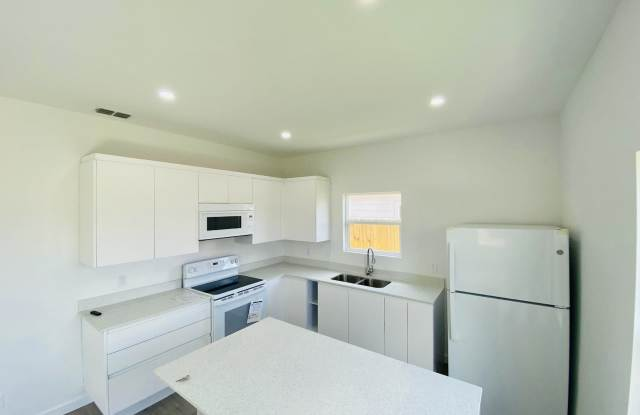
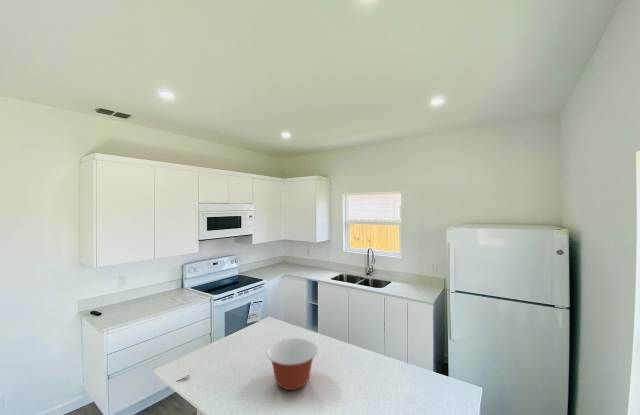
+ mixing bowl (292, 365)
